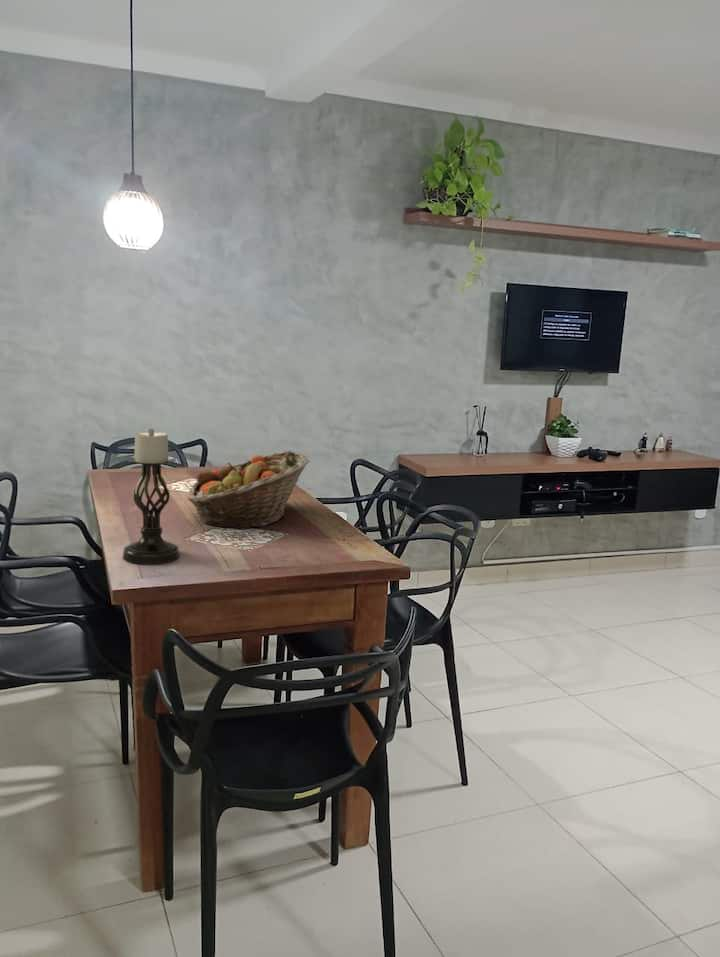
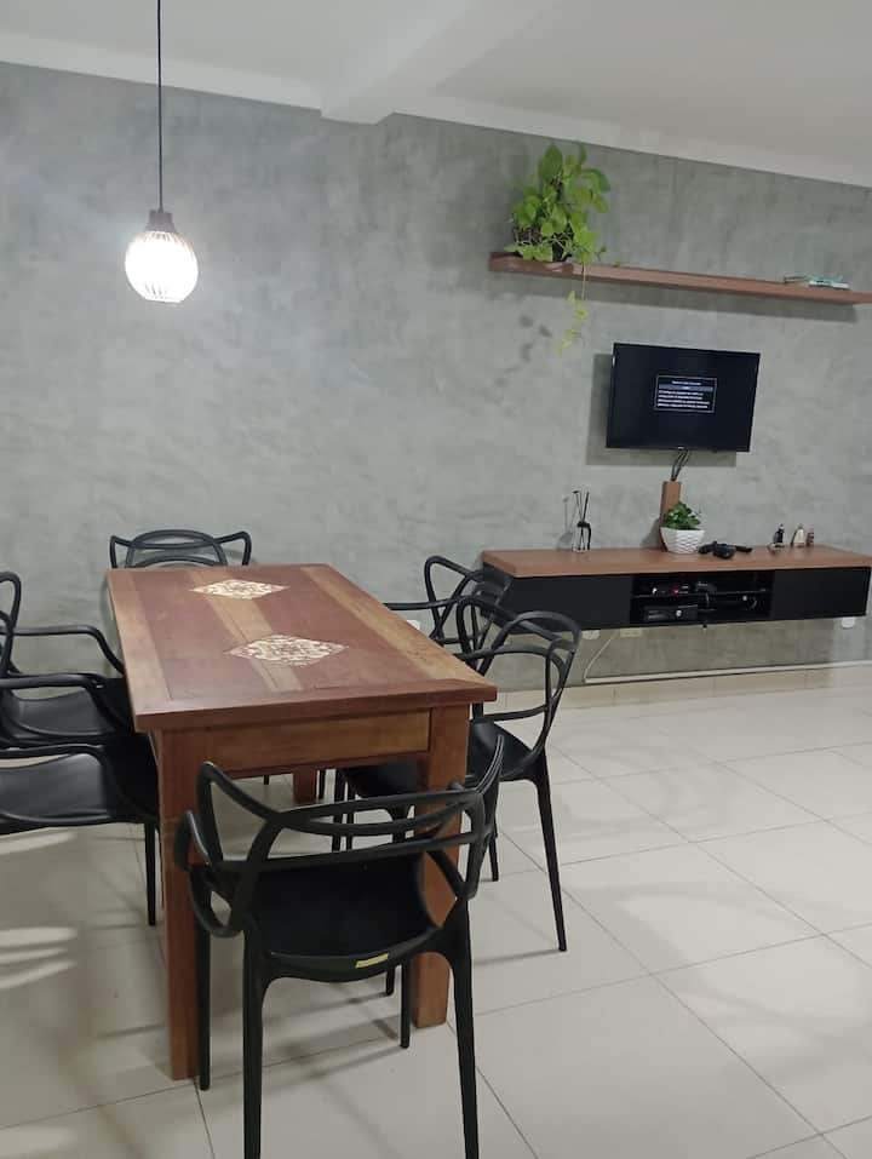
- candle holder (151, 493)
- fruit basket (248, 485)
